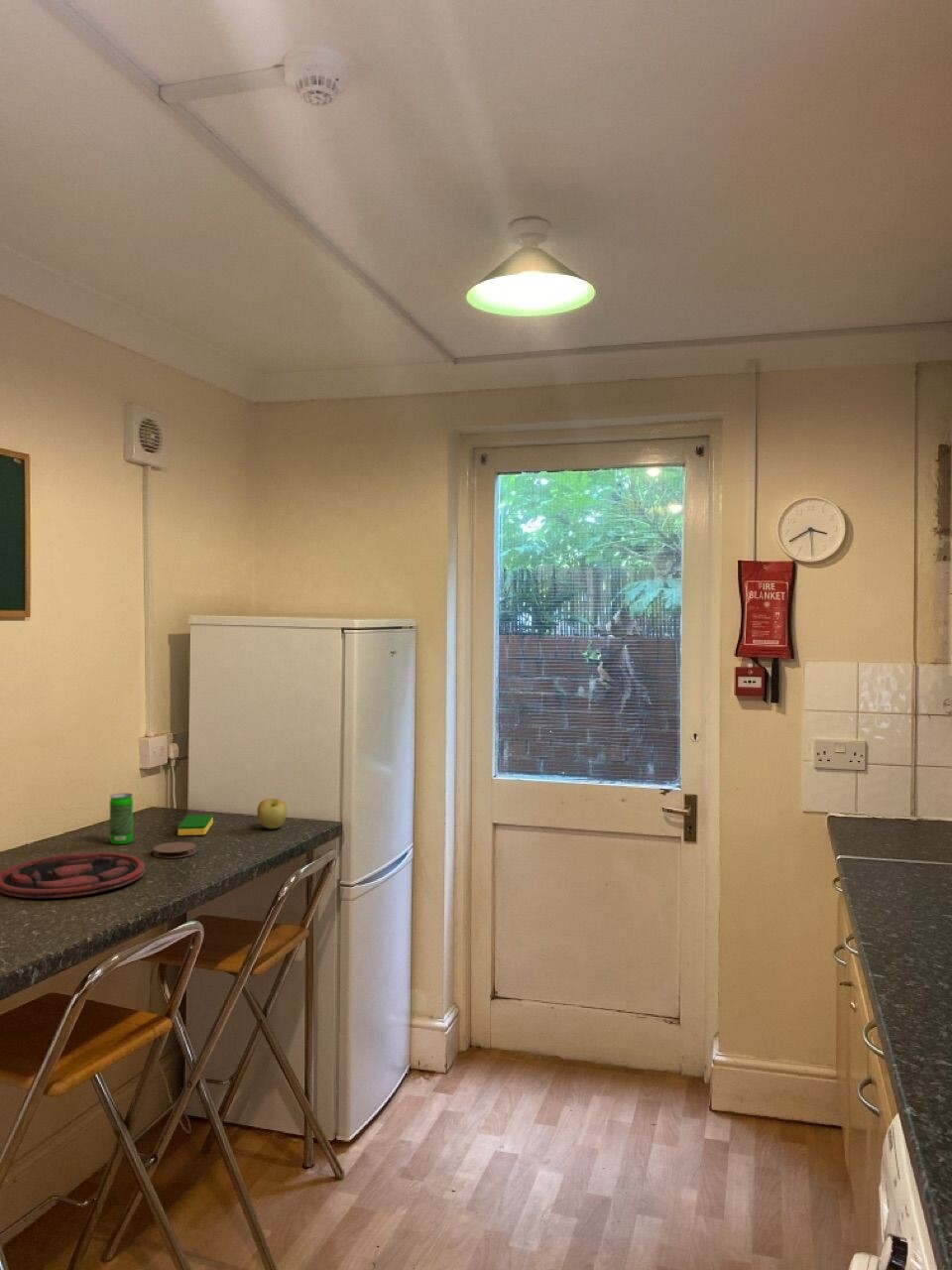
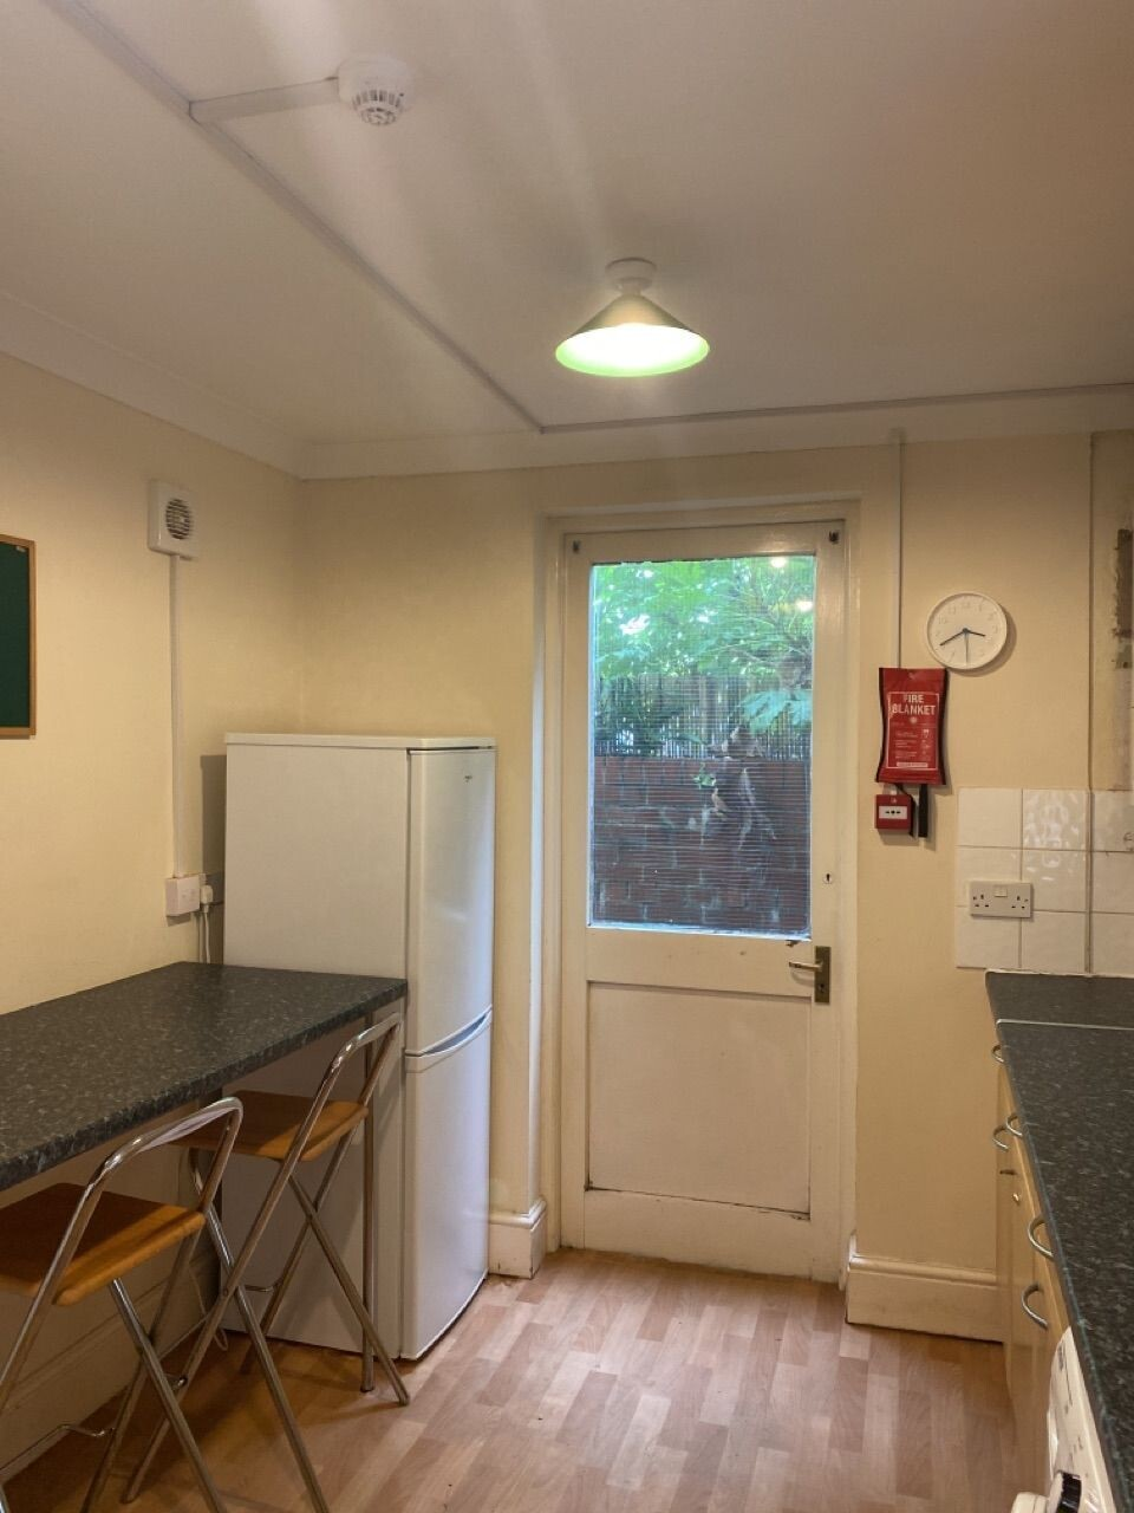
- dish sponge (195, 825)
- beverage can (121, 818)
- coaster (175, 849)
- plate (71, 872)
- apple (272, 814)
